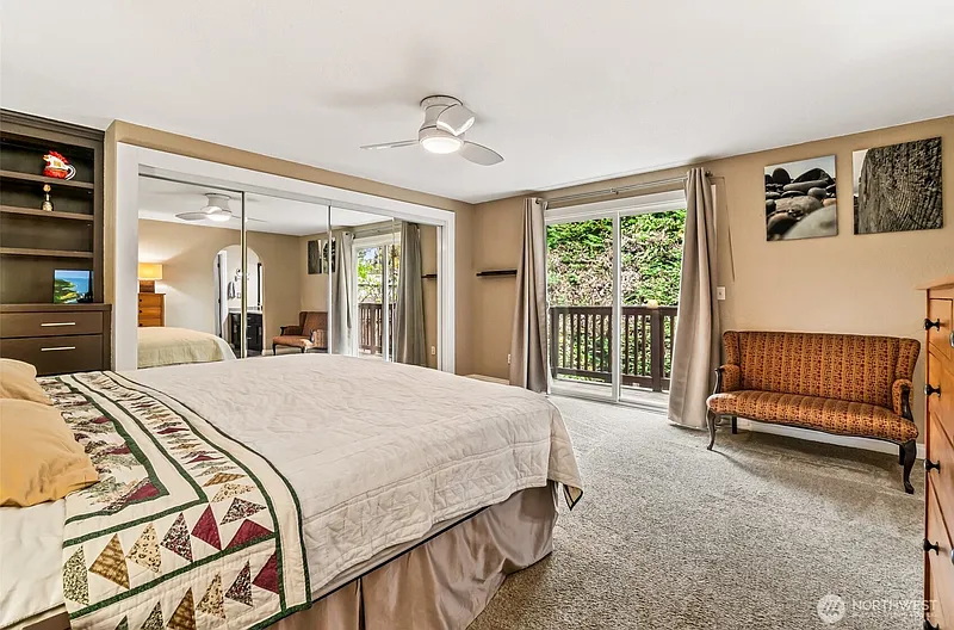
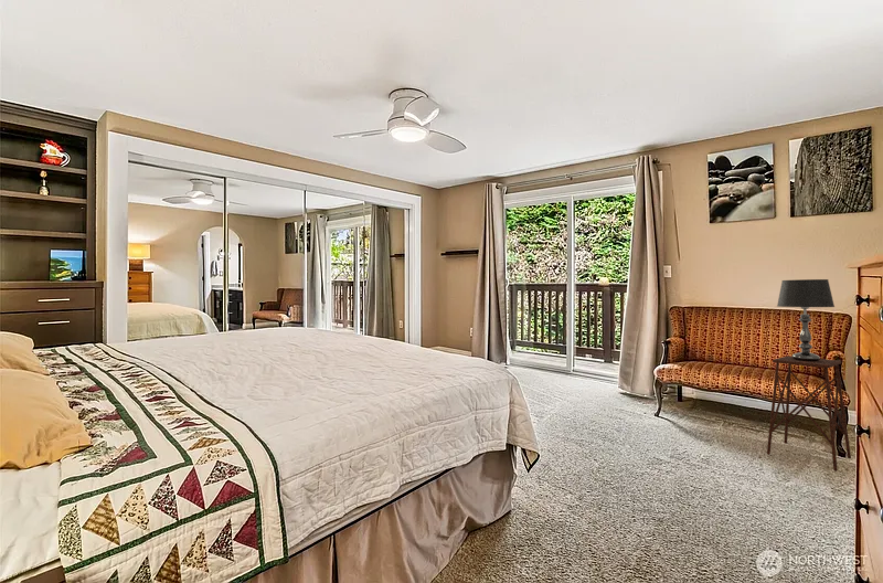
+ side table (806, 410)
+ table lamp (805, 319)
